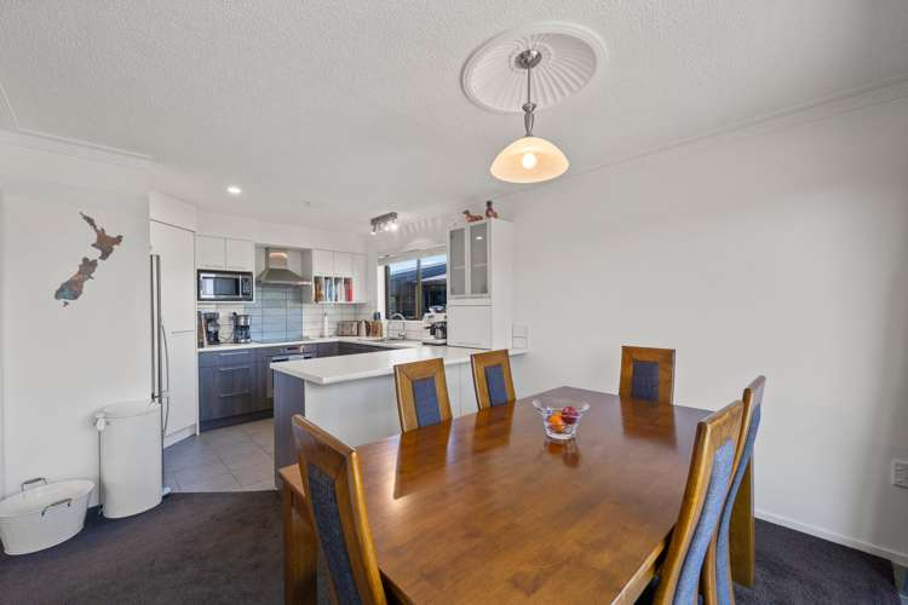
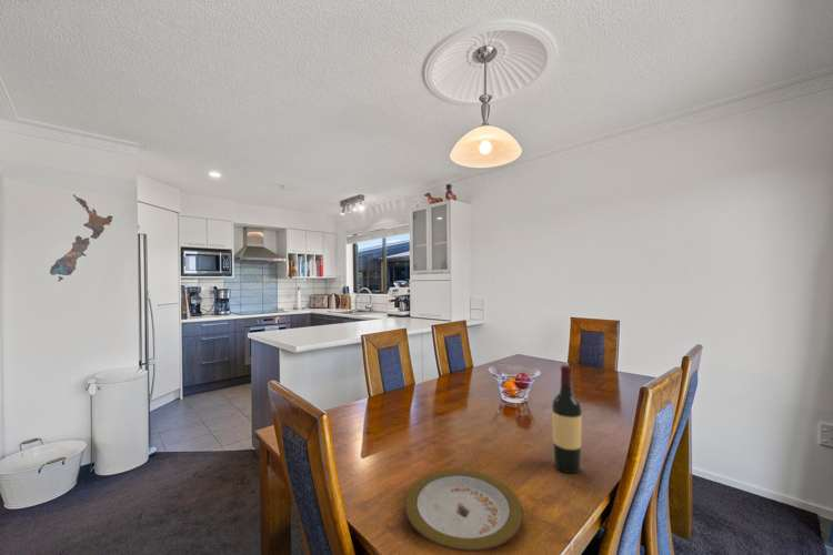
+ plate (462, 507)
+ wine bottle (566, 416)
